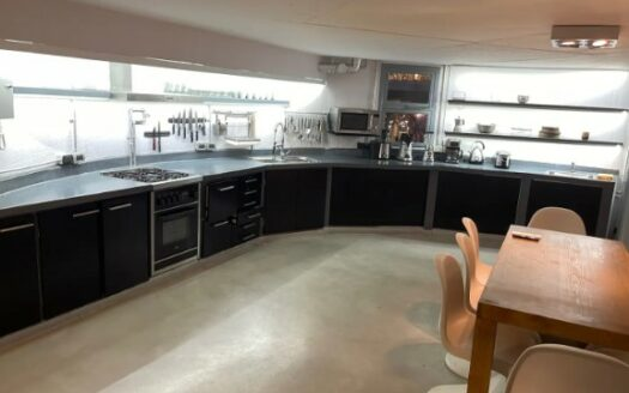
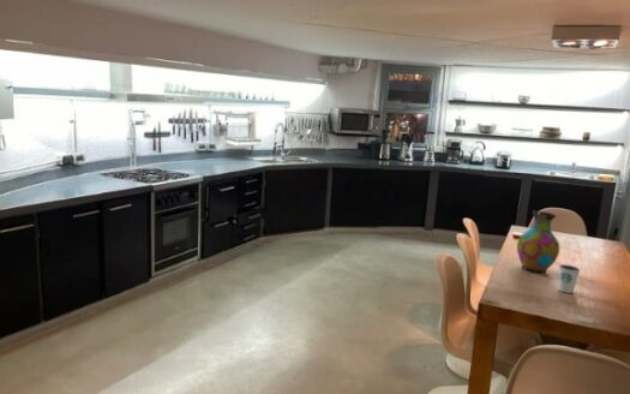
+ vase (538, 241)
+ dixie cup (568, 279)
